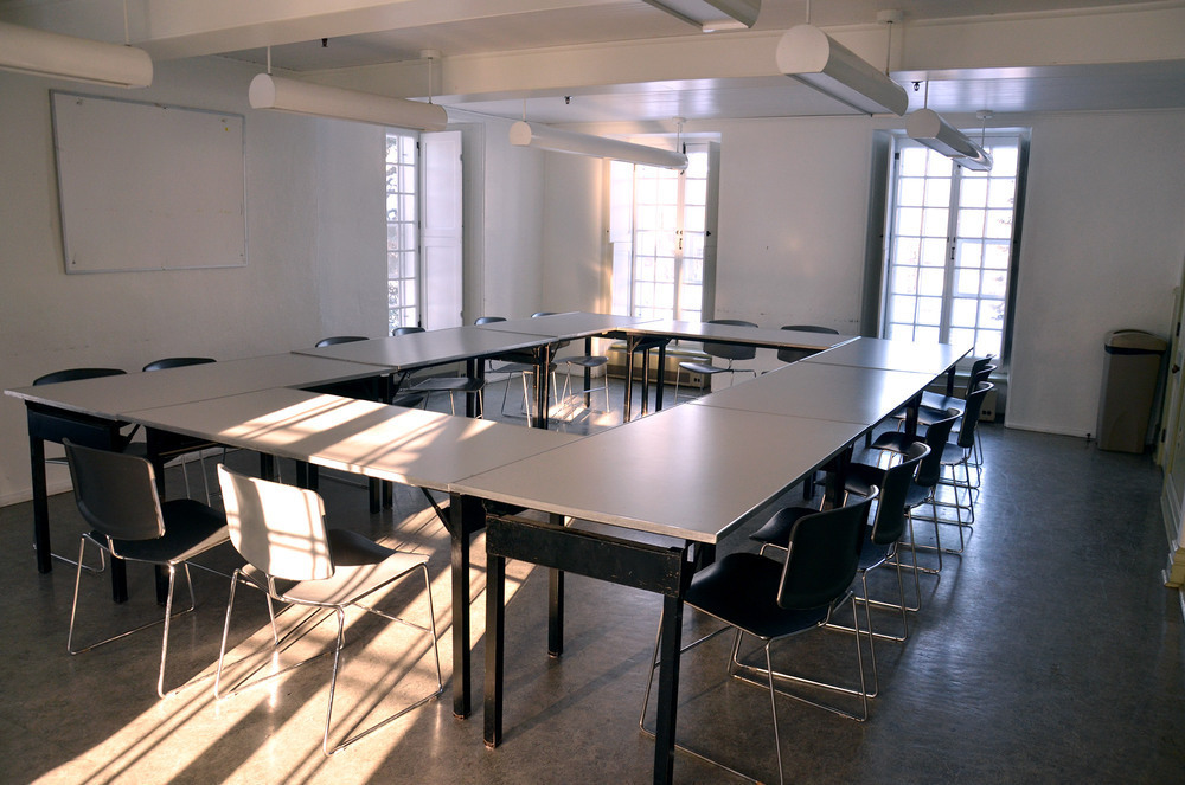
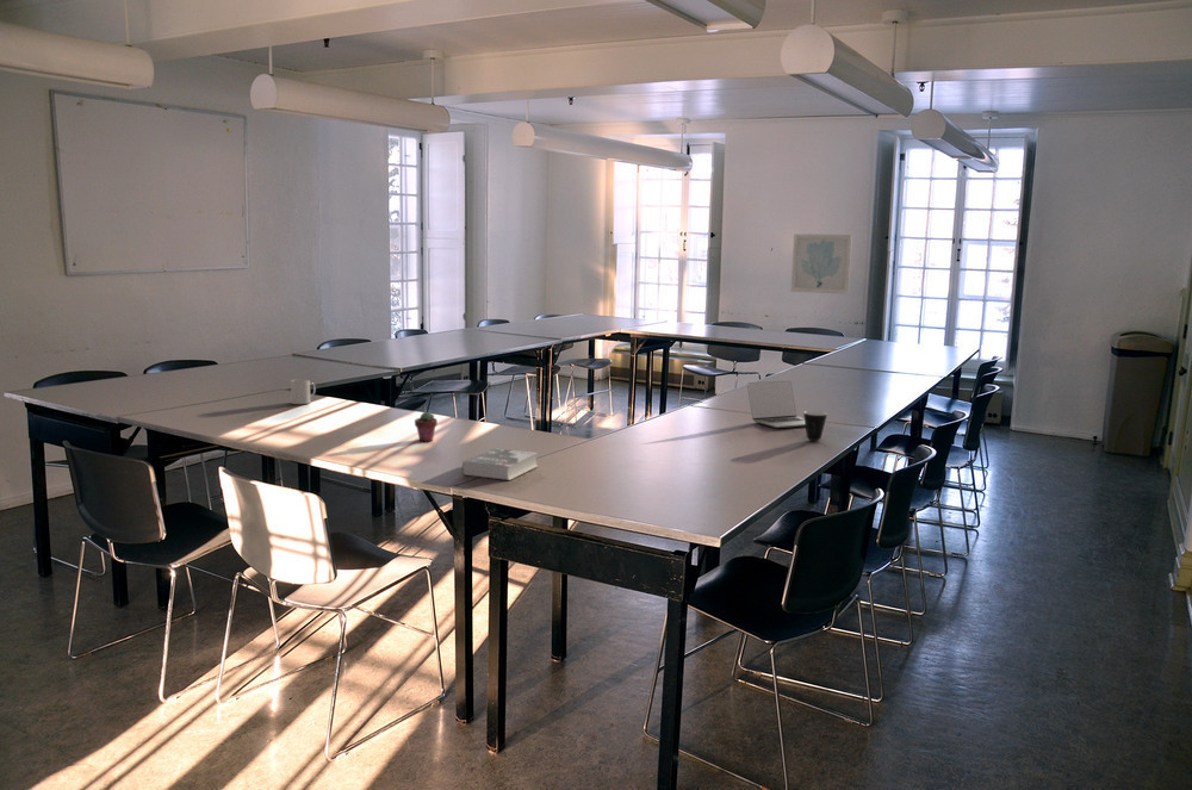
+ wall art (820, 263)
+ mug (303, 391)
+ laptop (783, 403)
+ book (501, 464)
+ potted succulent (426, 425)
+ mug (814, 427)
